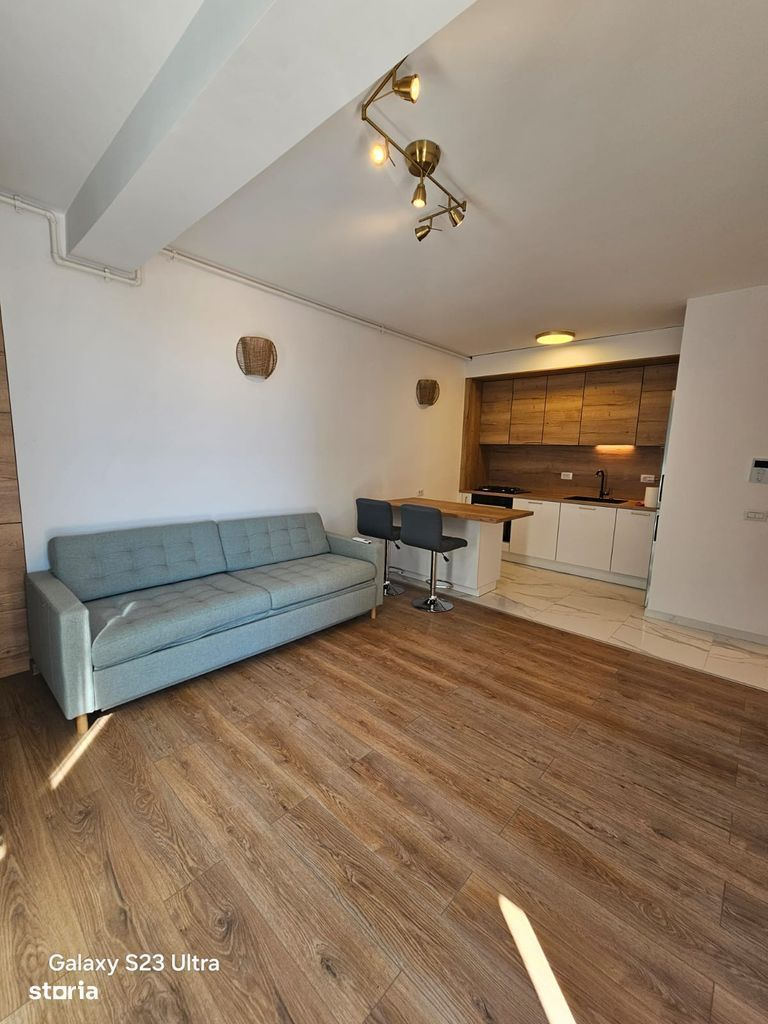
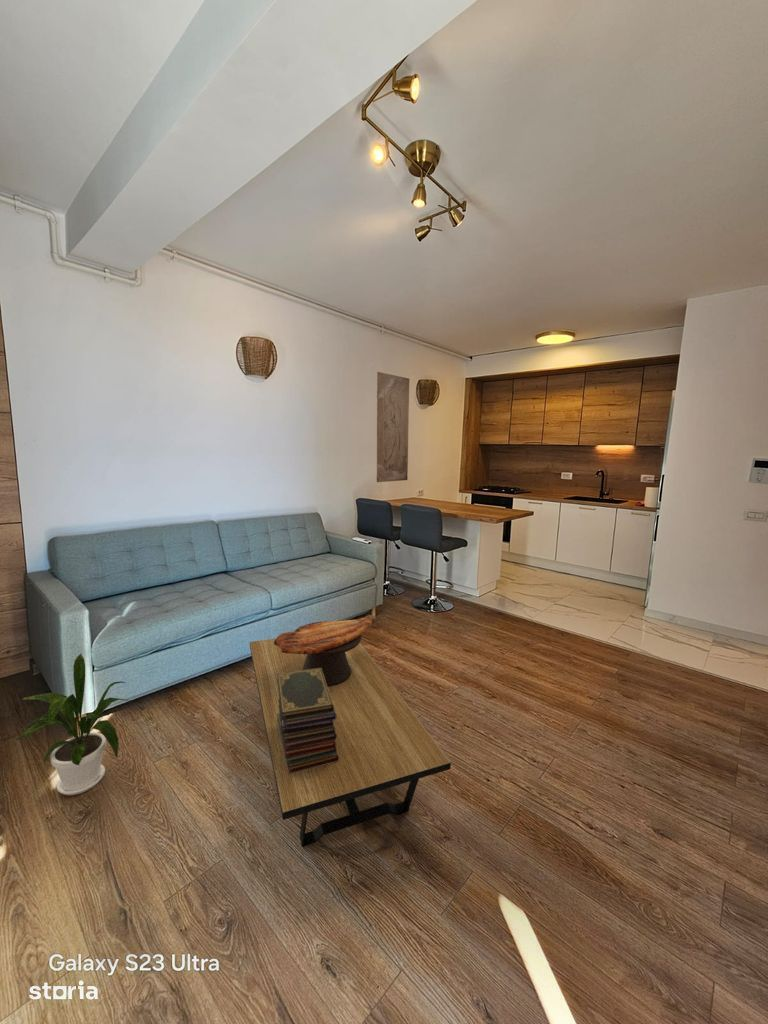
+ book stack (304, 717)
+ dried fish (331, 652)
+ coffee table (333, 721)
+ house plant (75, 726)
+ stone relief (392, 429)
